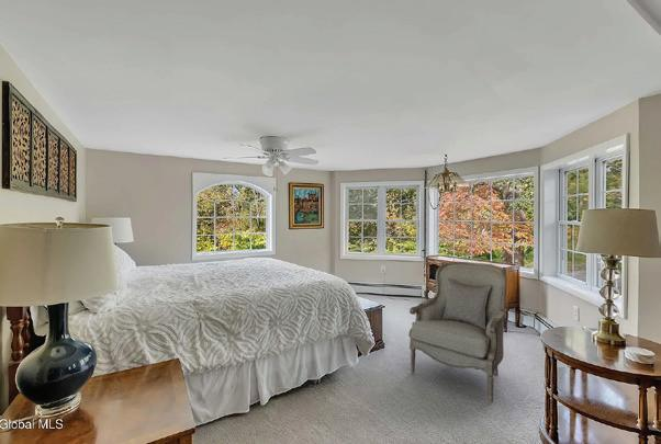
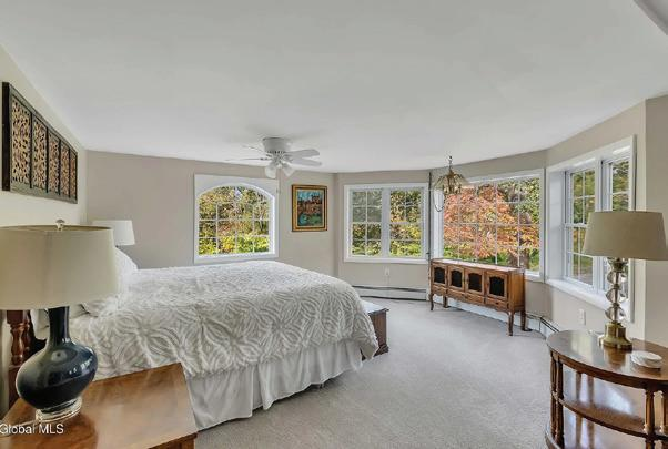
- armchair (462, 320)
